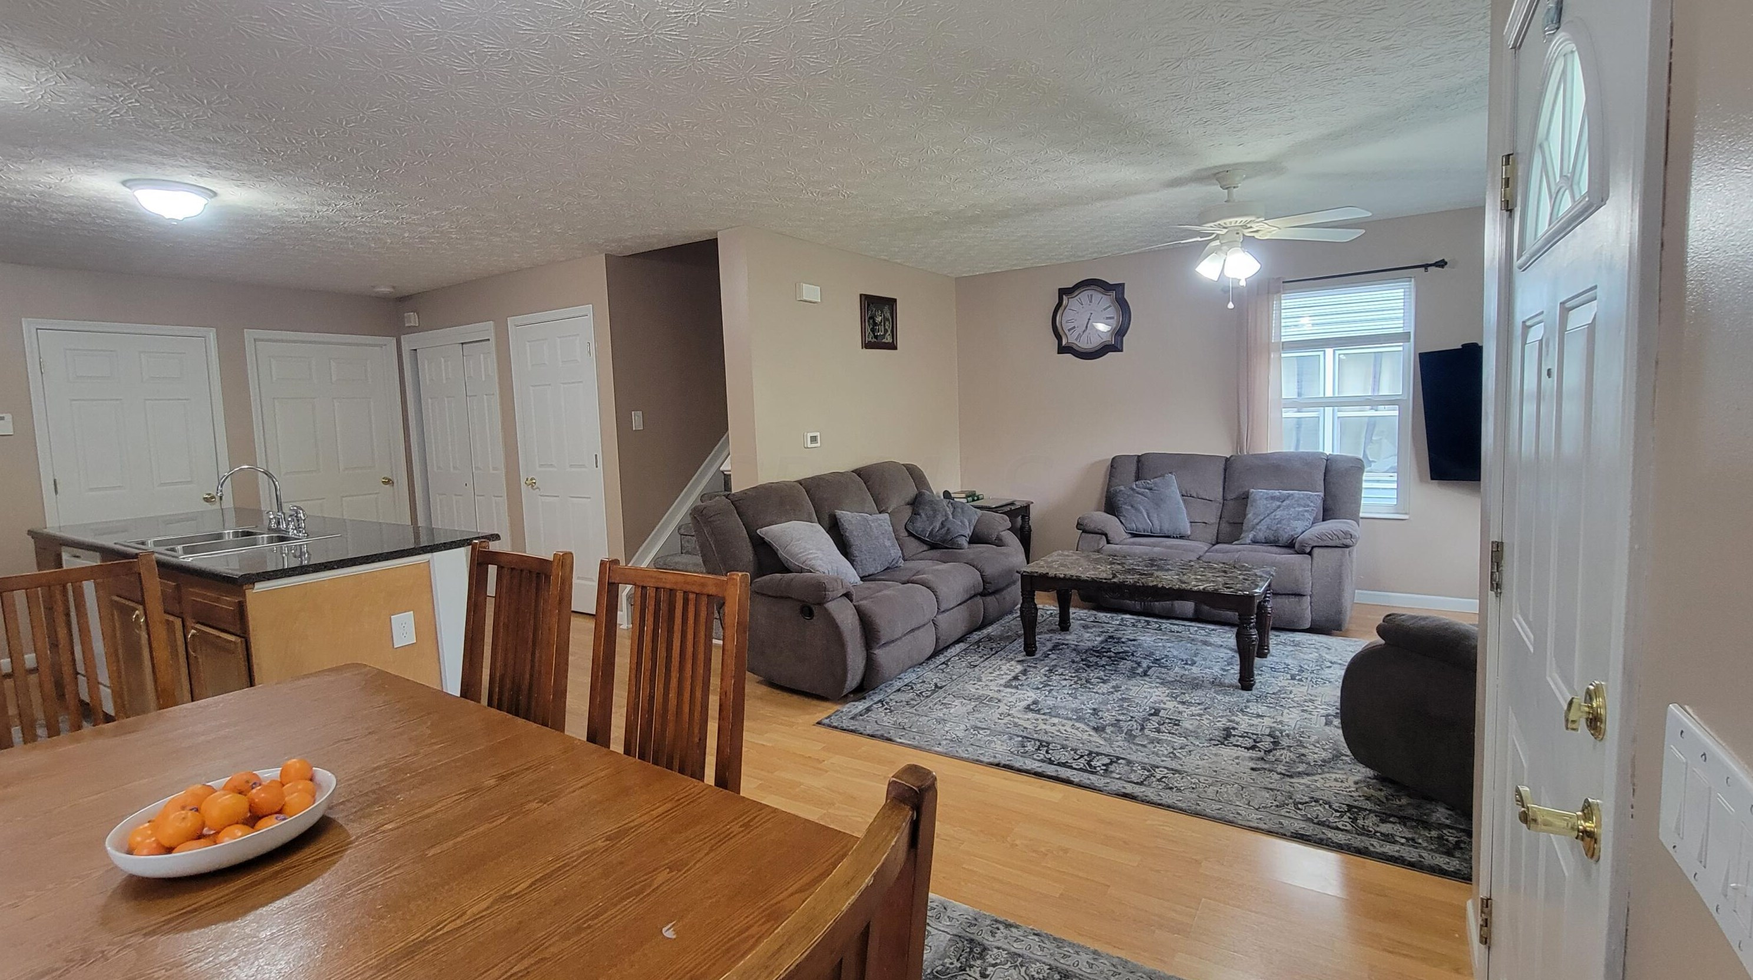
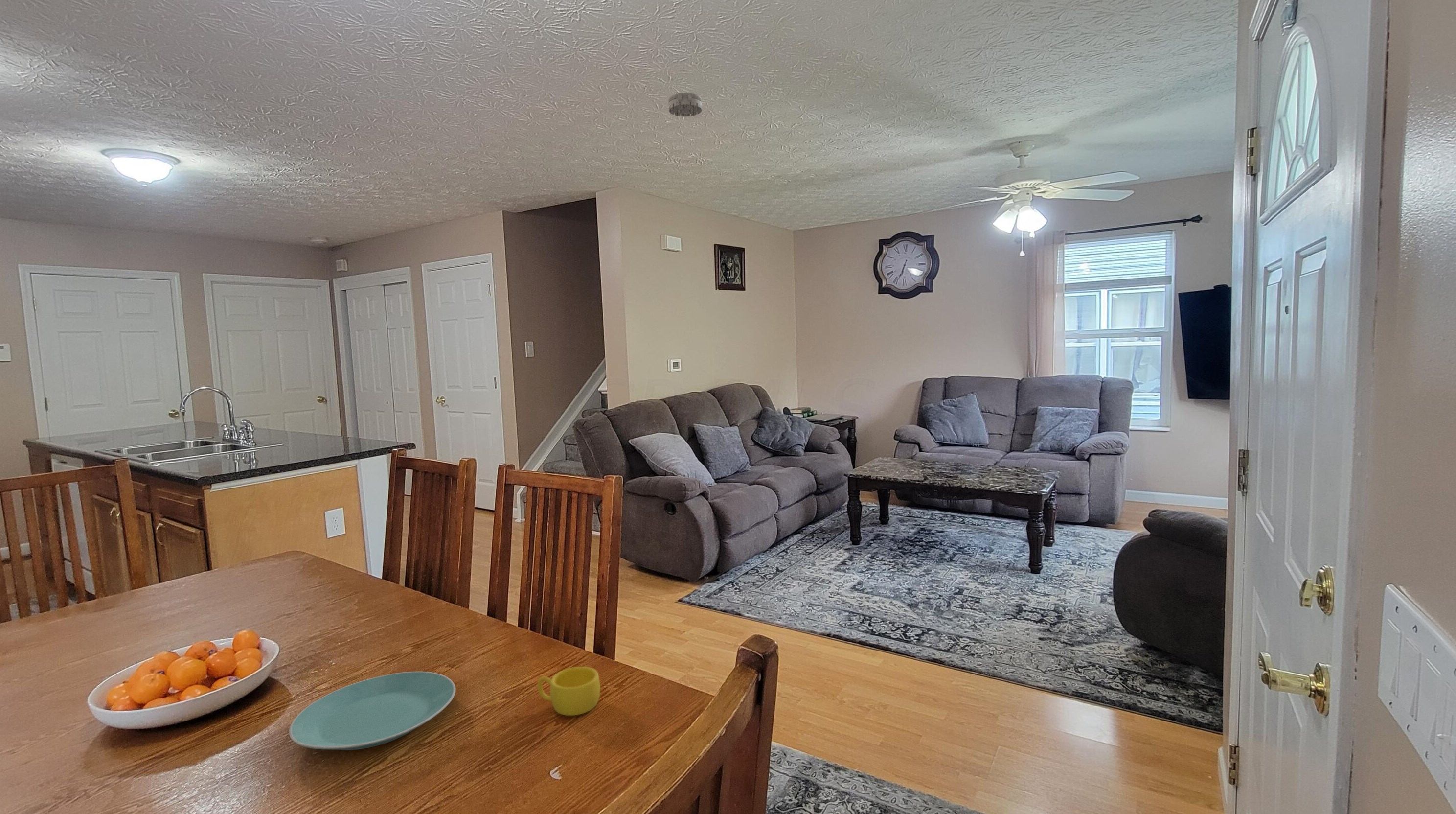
+ smoke detector (685, 104)
+ cup (568, 691)
+ plate (377, 713)
